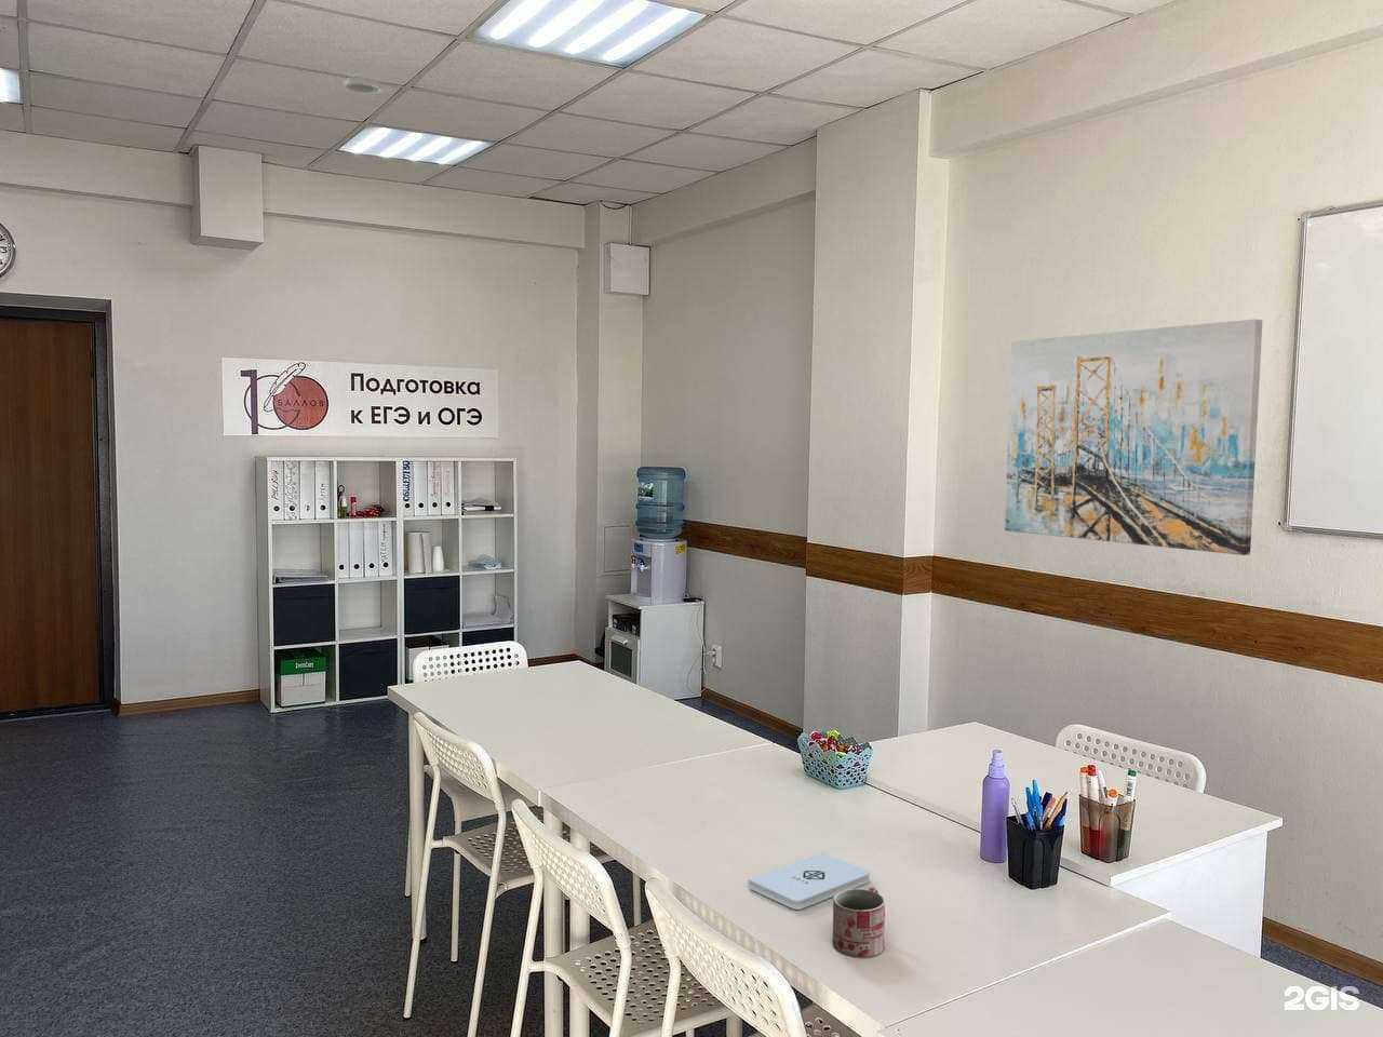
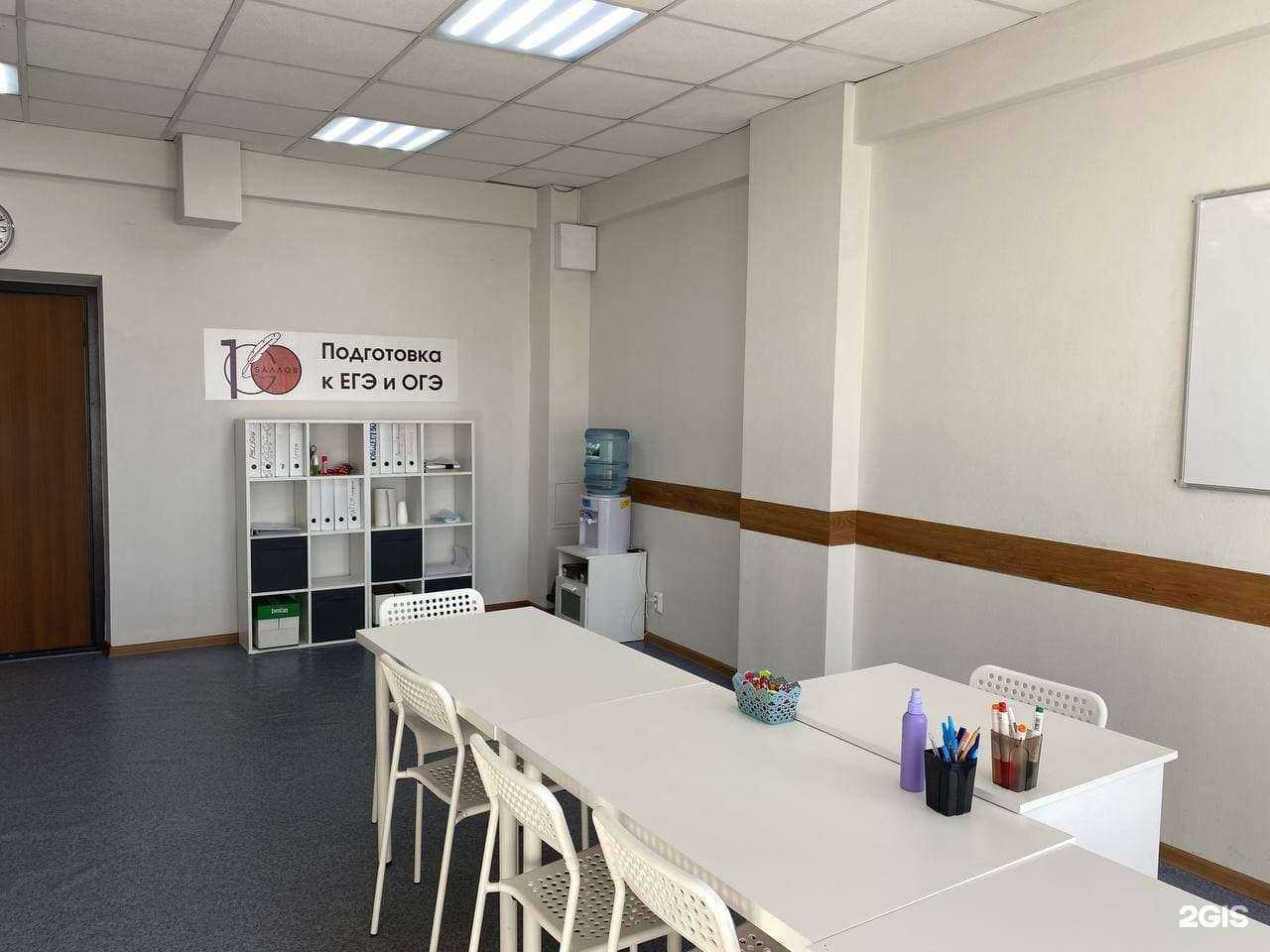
- smoke detector (362, 82)
- mug (865, 918)
- wall art (1118, 437)
- notepad (810, 879)
